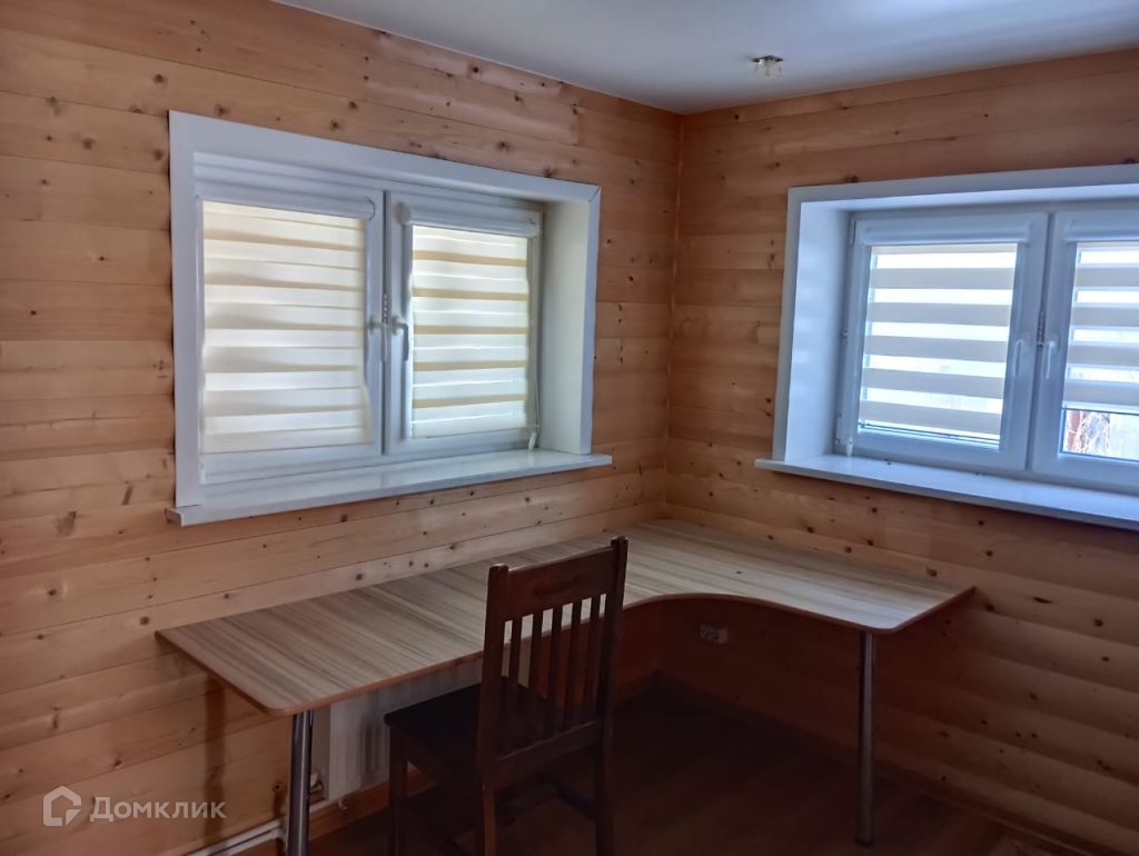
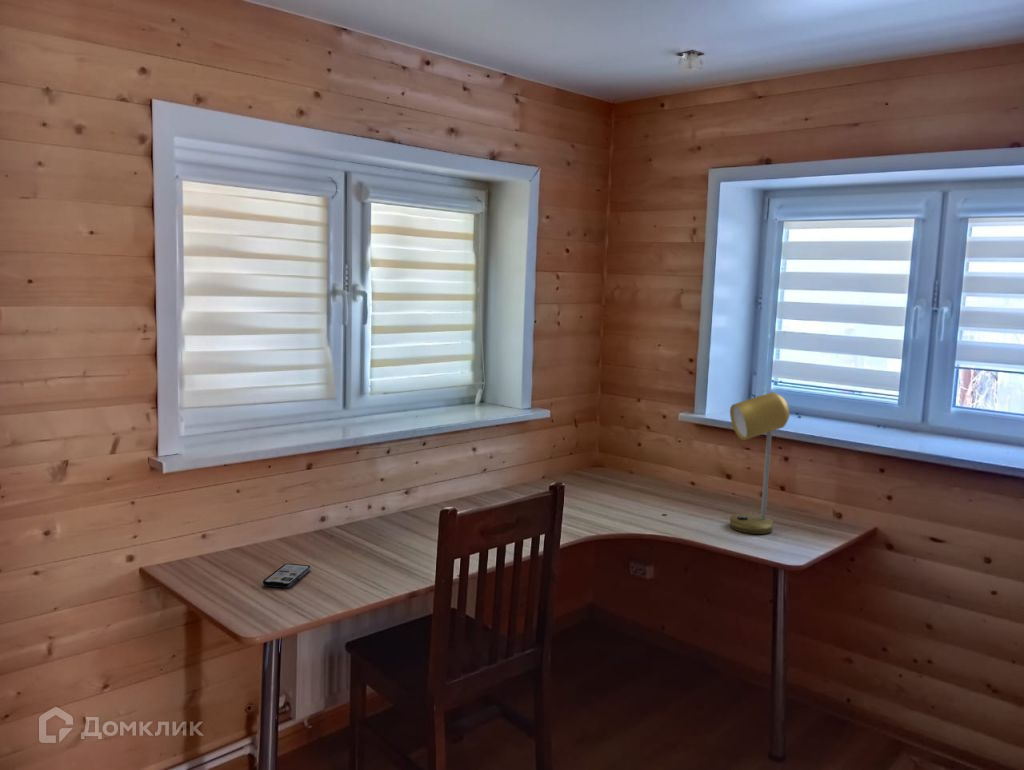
+ desk lamp (765, 460)
+ phone case (287, 575)
